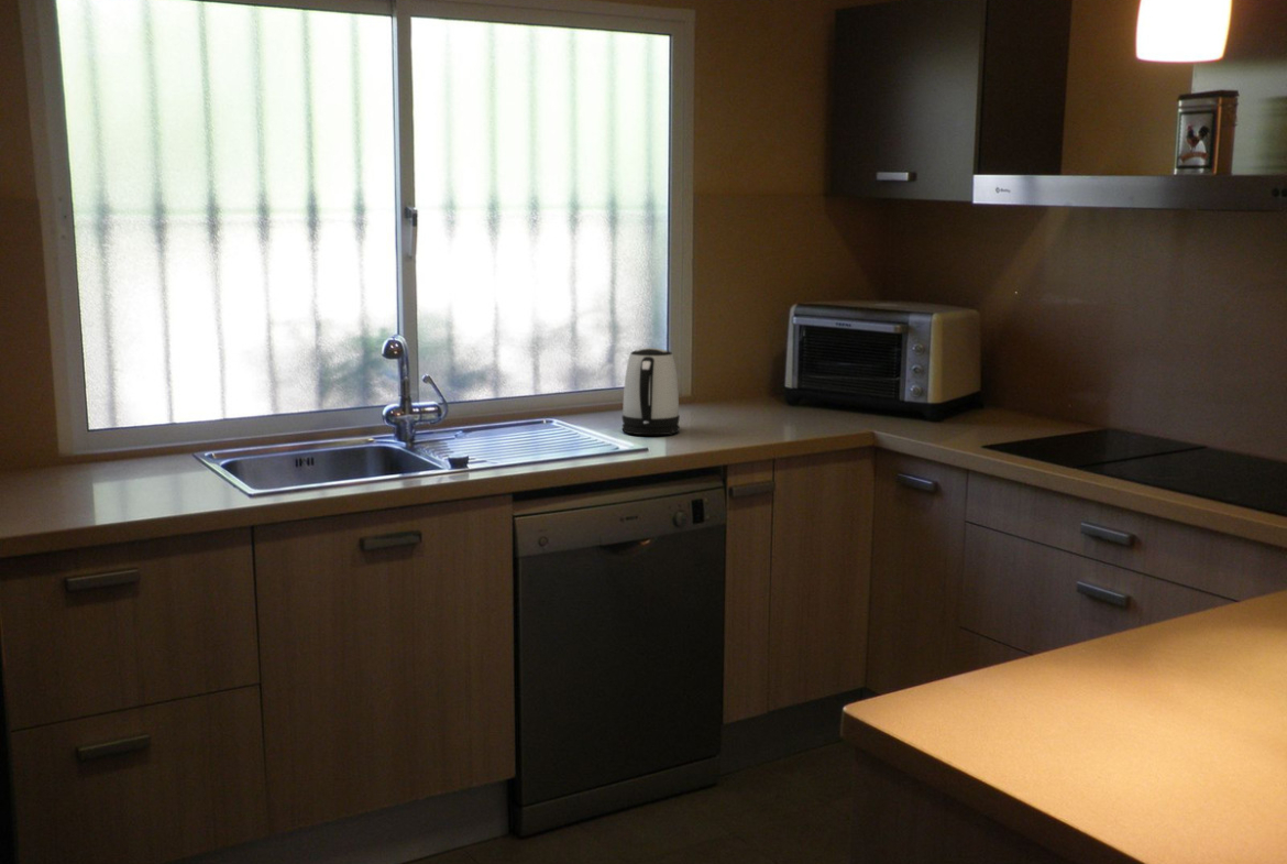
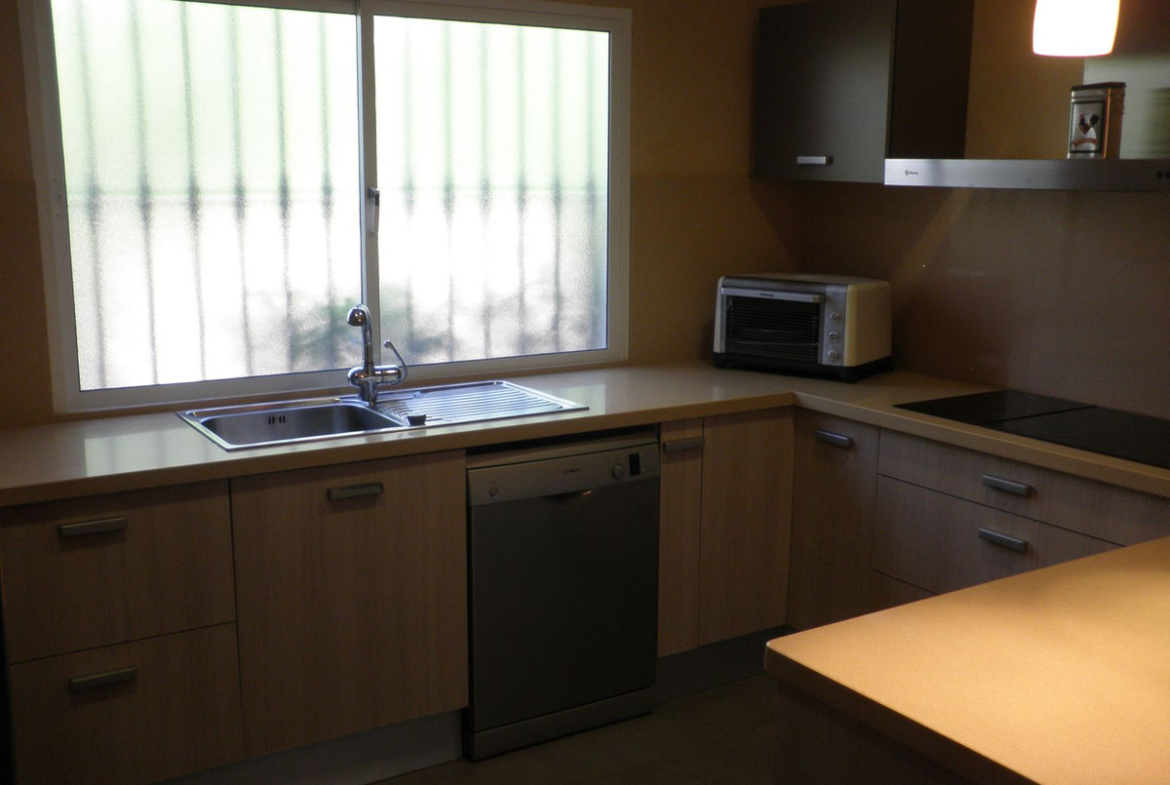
- kettle (649, 391)
